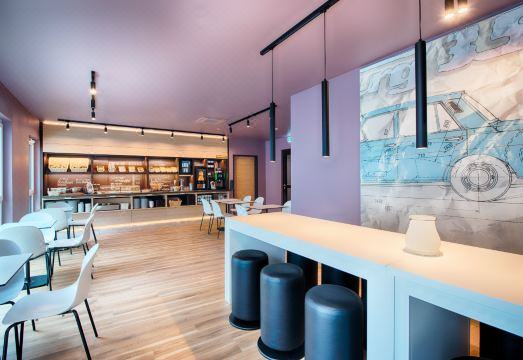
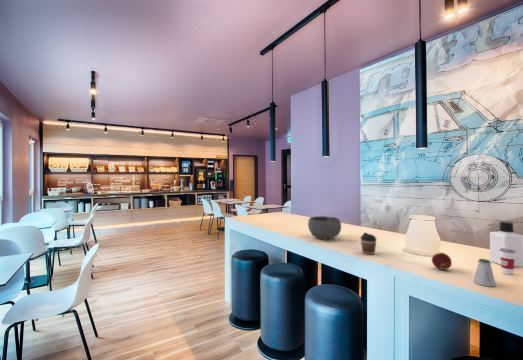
+ coffee cup (368, 243)
+ bowl (324, 228)
+ cup (507, 257)
+ saltshaker (484, 271)
+ bottle (506, 243)
+ apple (441, 260)
